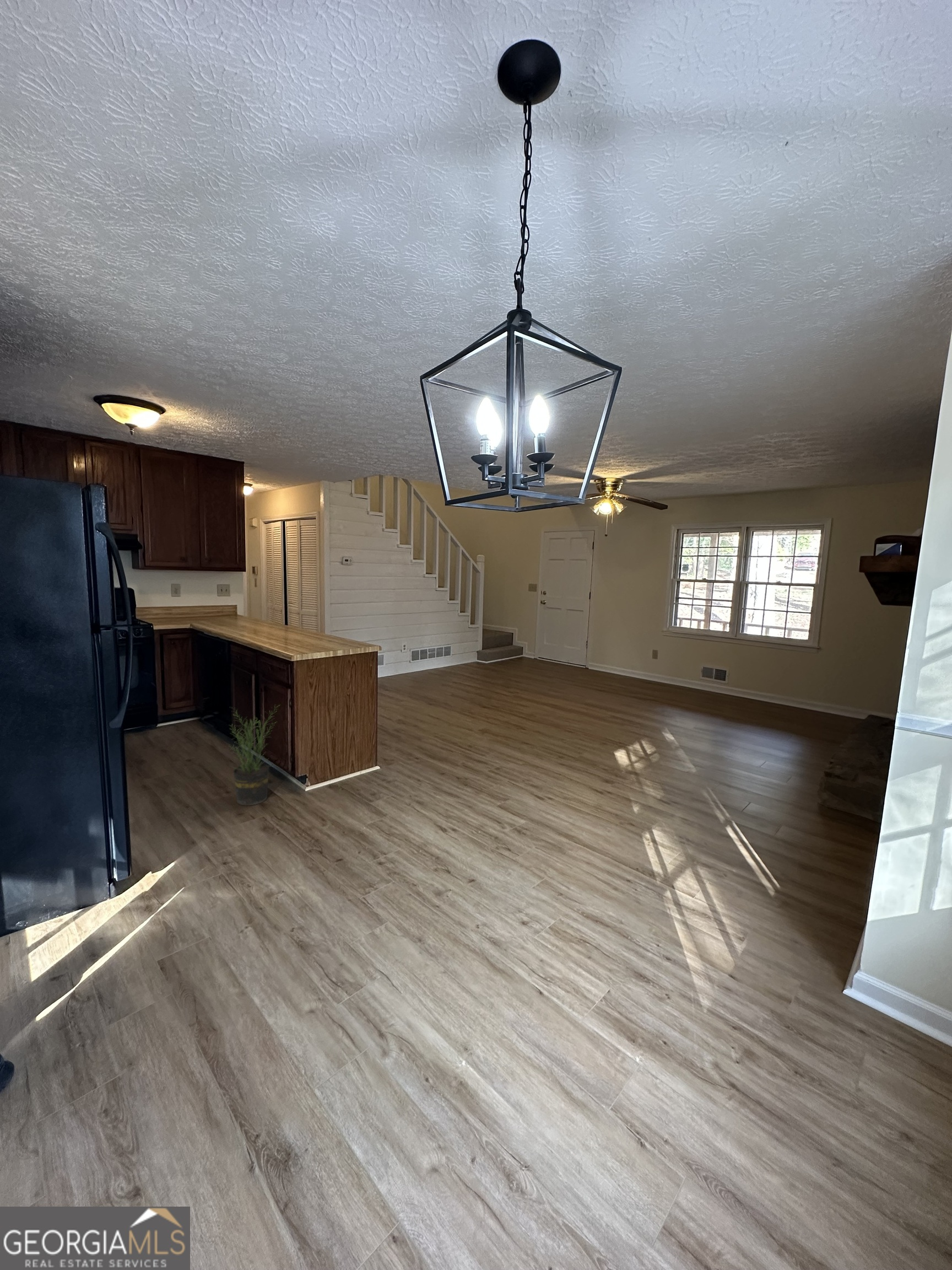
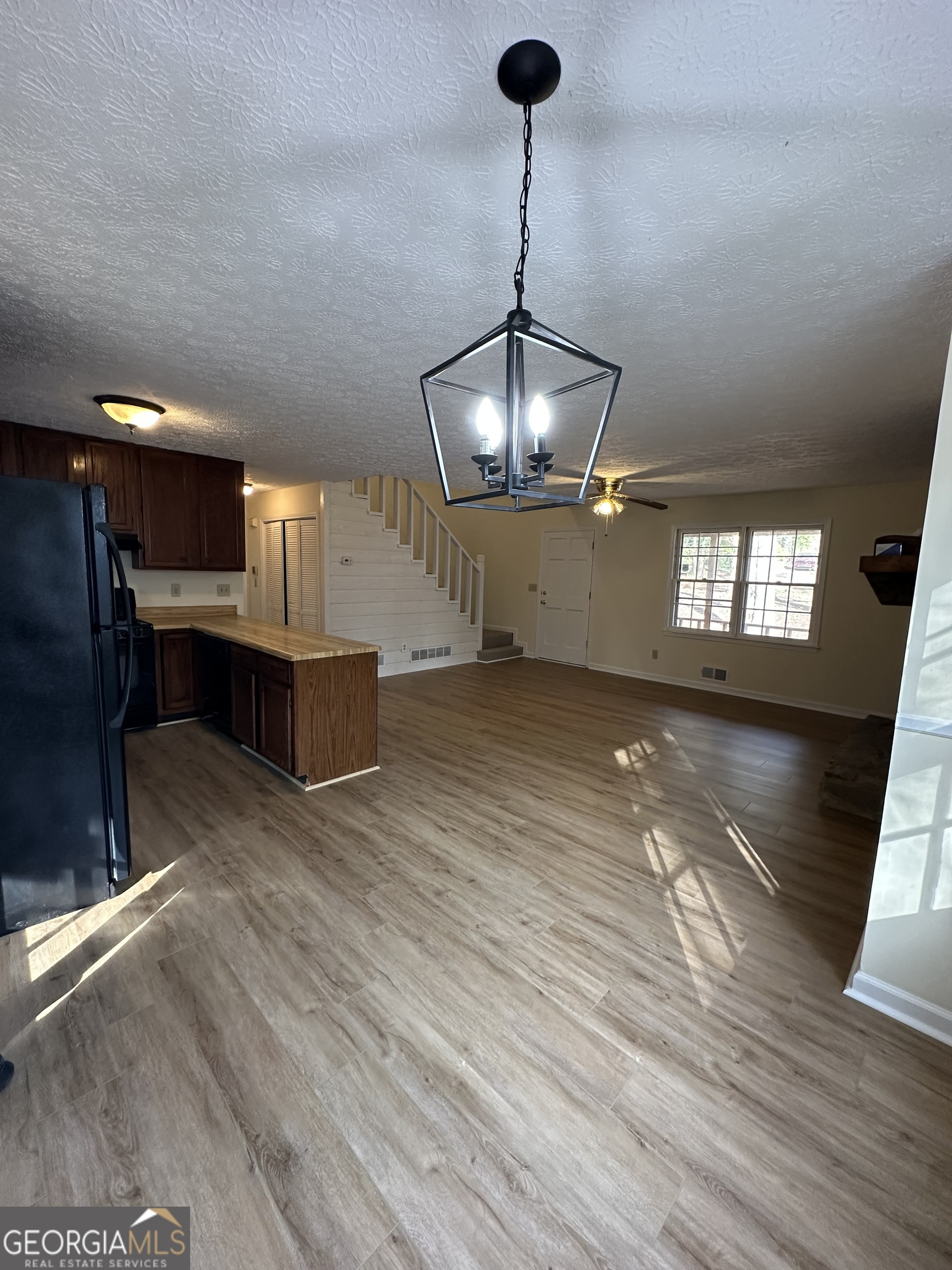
- potted plant (253, 754)
